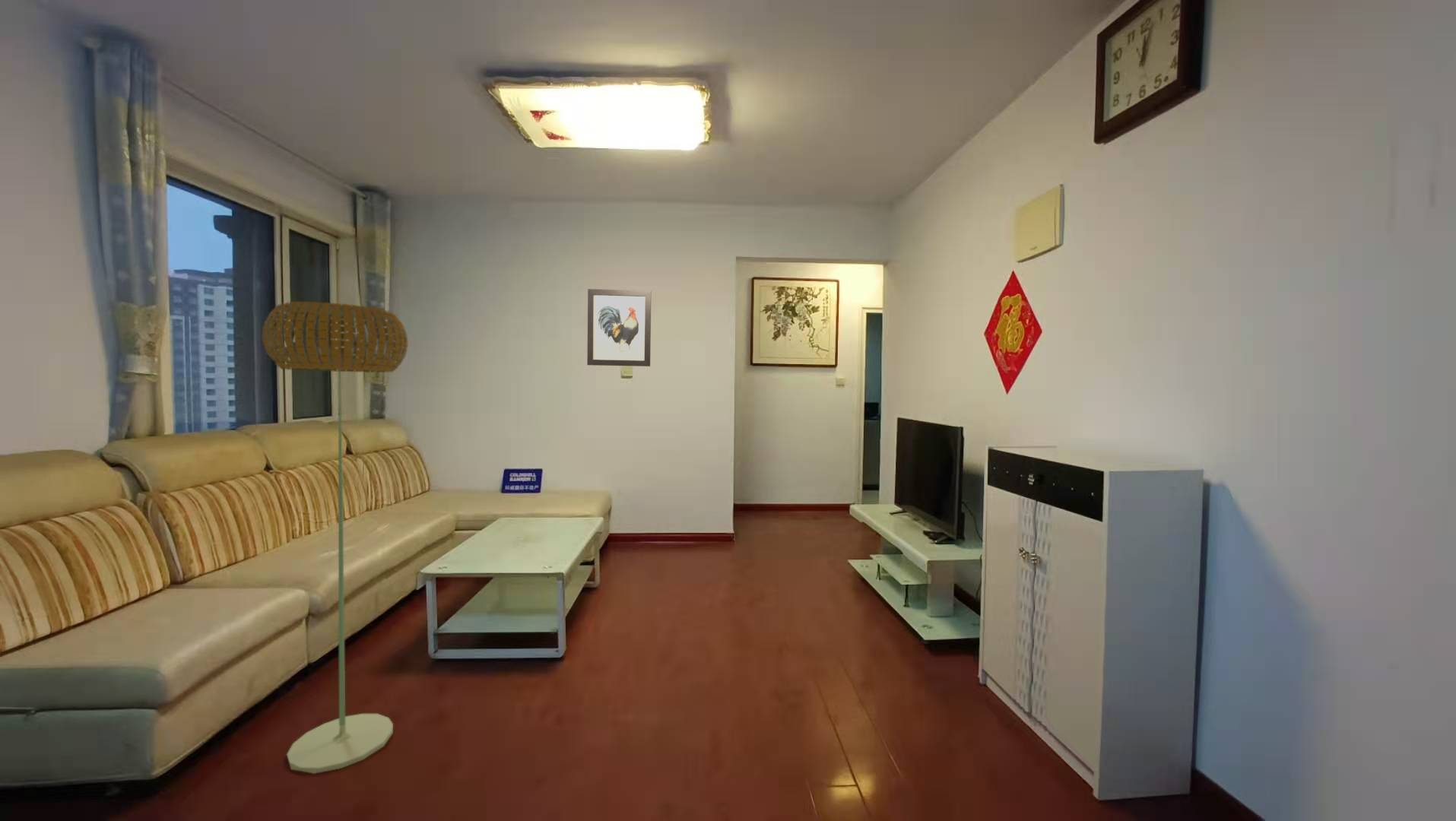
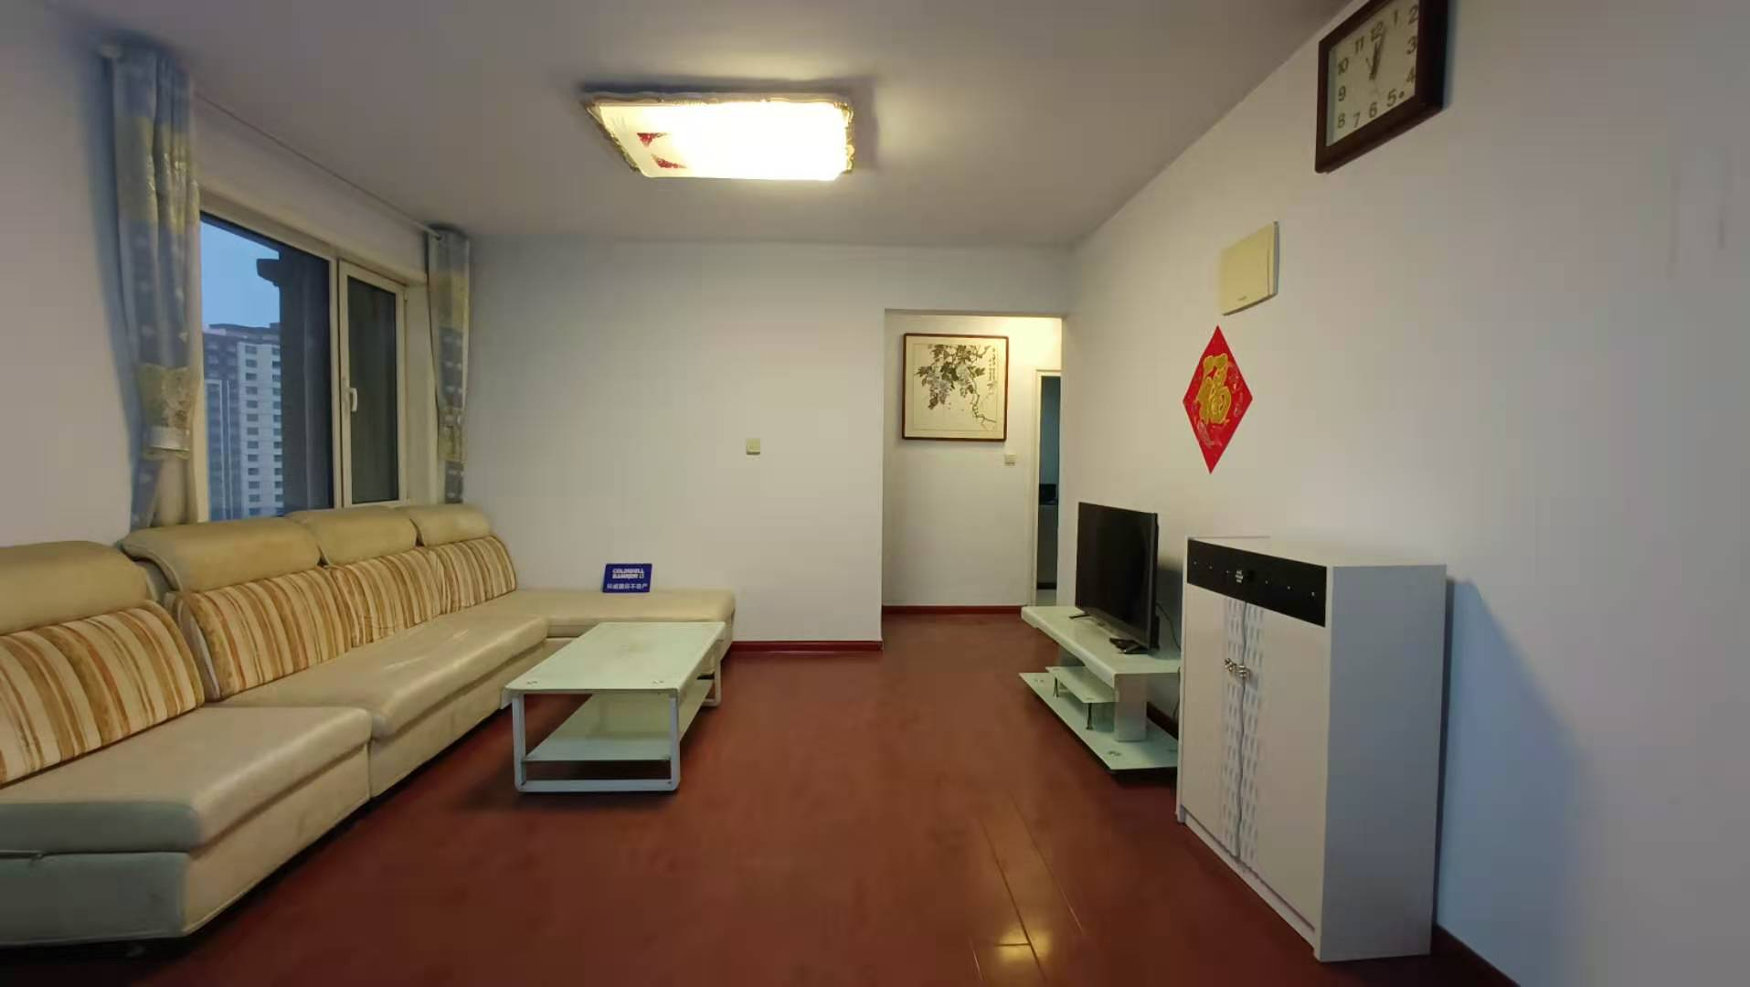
- wall art (619, 328)
- floor lamp (341, 528)
